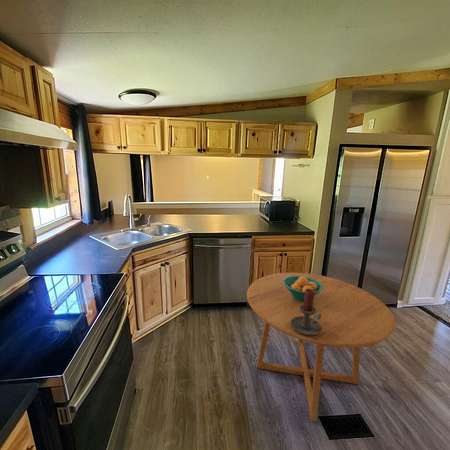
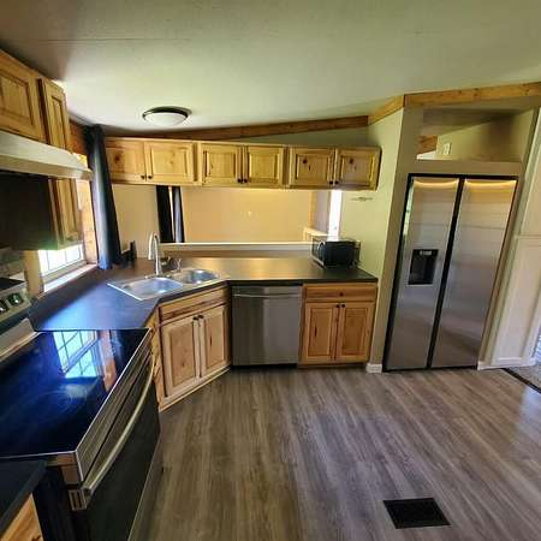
- fruit bowl (302, 287)
- dining table (309, 338)
- candle holder (310, 307)
